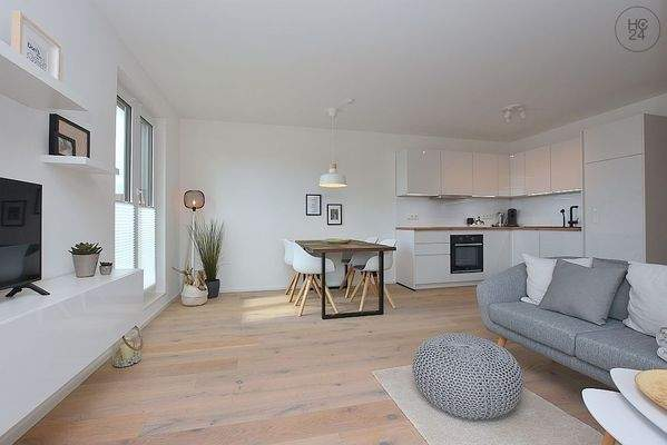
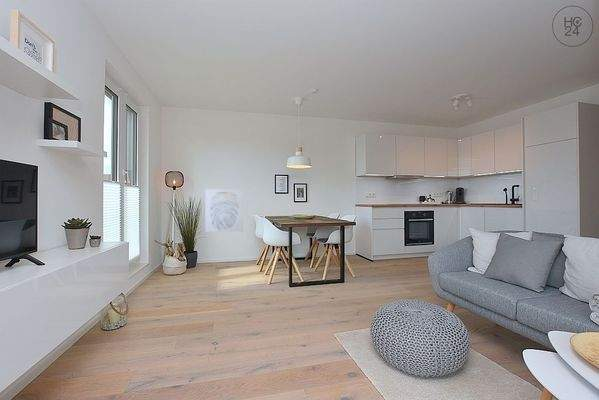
+ wall art (224, 210)
